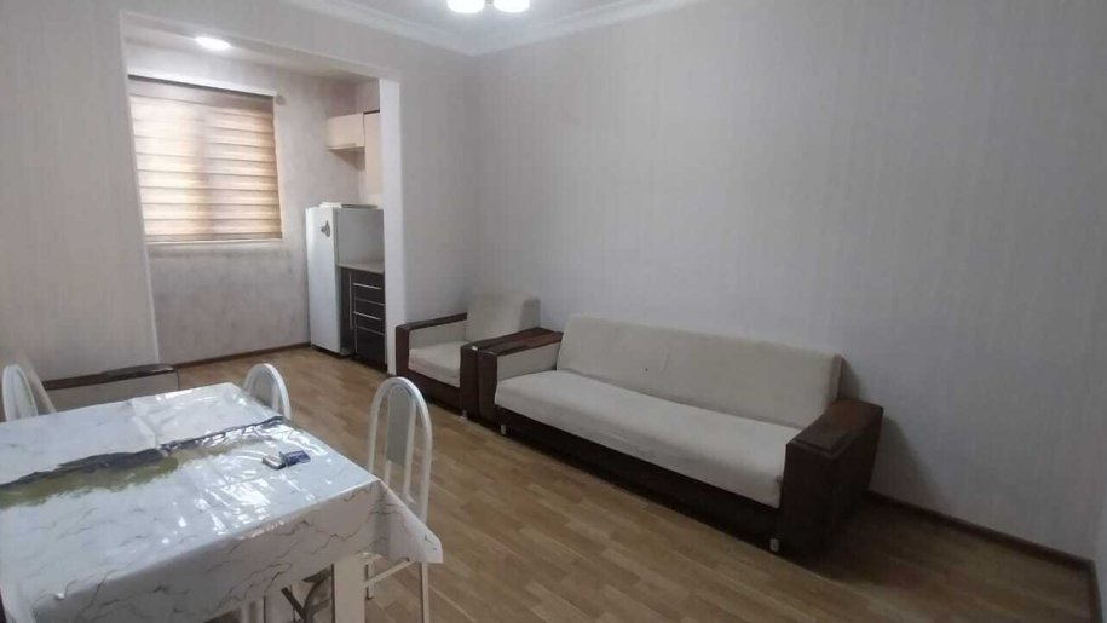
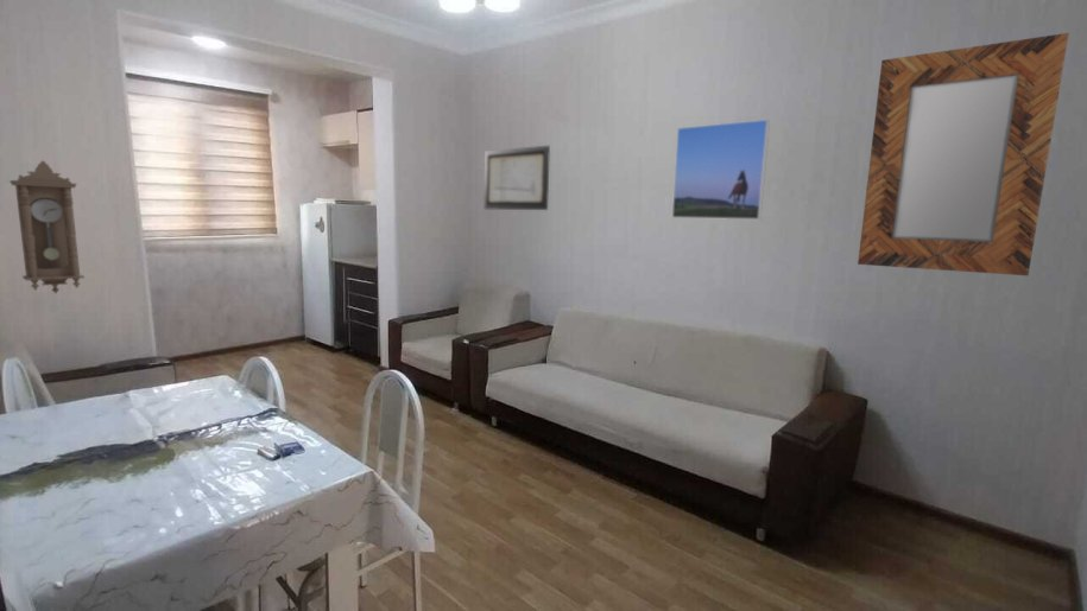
+ wall art (514, 179)
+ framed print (718, 172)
+ pendulum clock (48, 228)
+ home mirror (950, 161)
